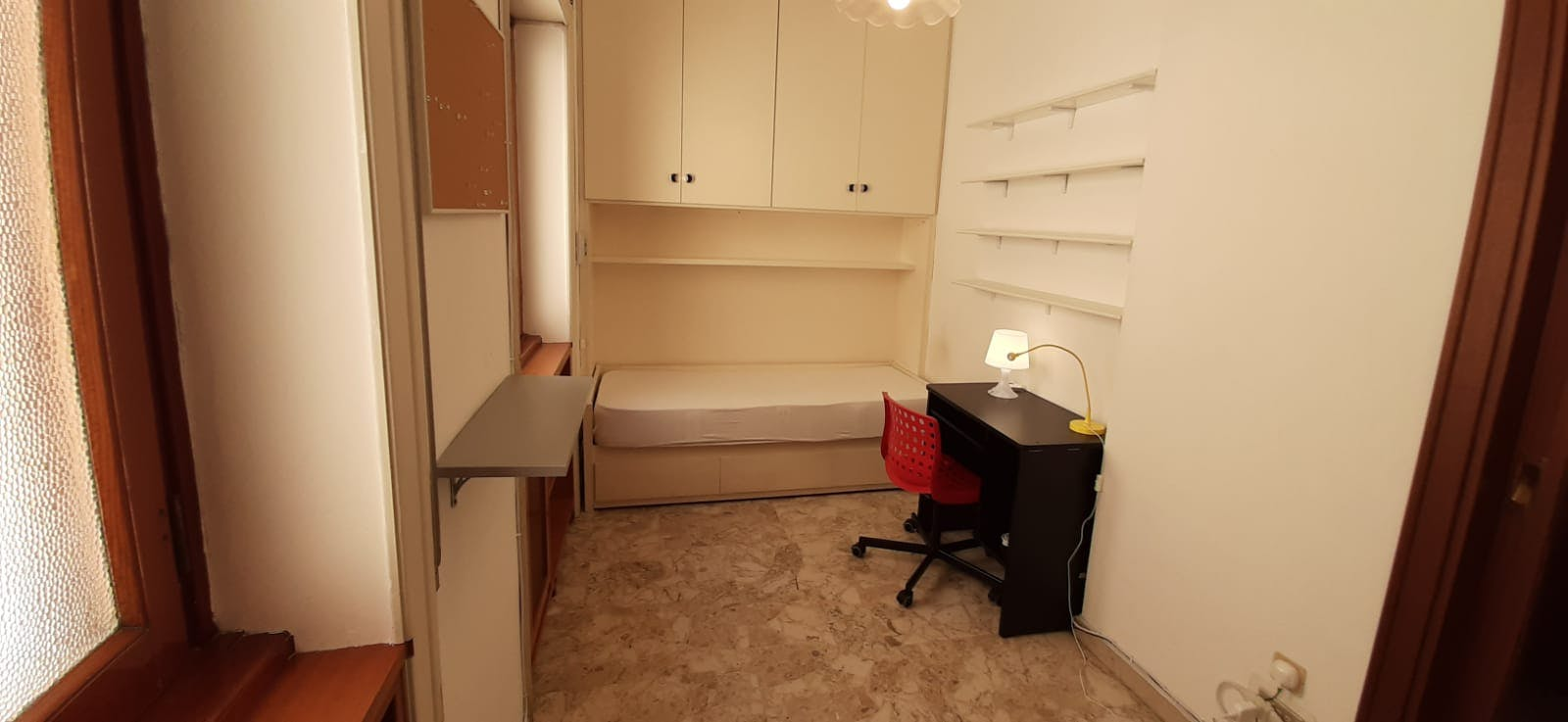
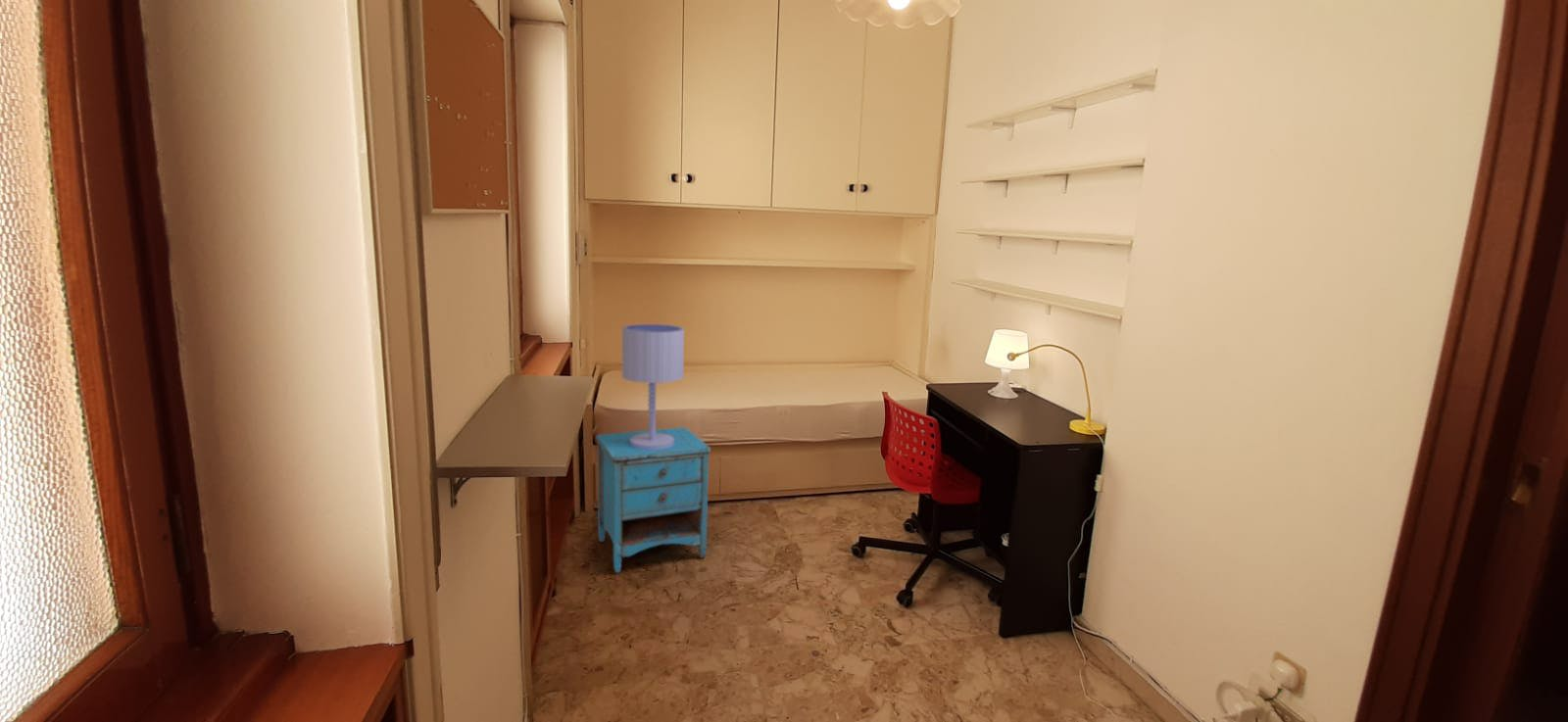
+ table lamp (653, 386)
+ nightstand (652, 496)
